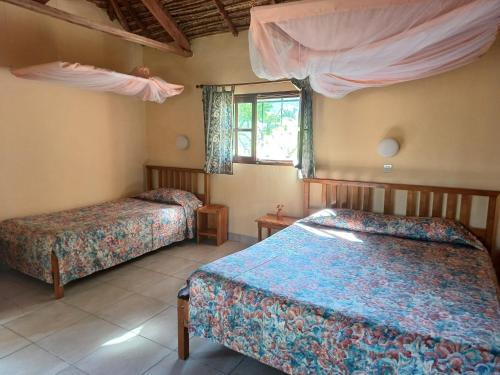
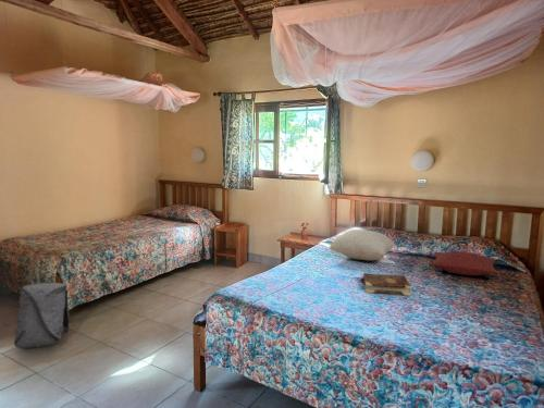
+ pillow (362, 244)
+ book (385, 283)
+ pillow (463, 262)
+ backpack (42, 312)
